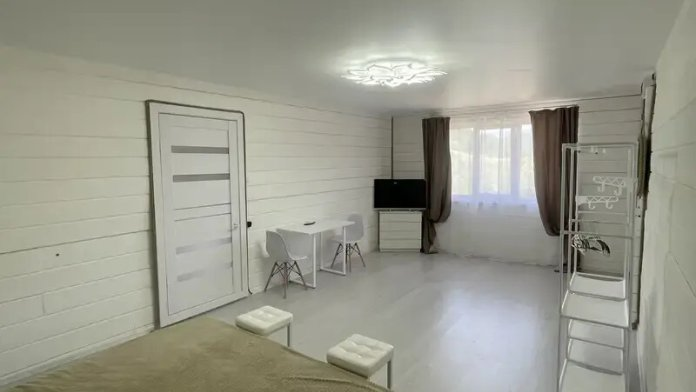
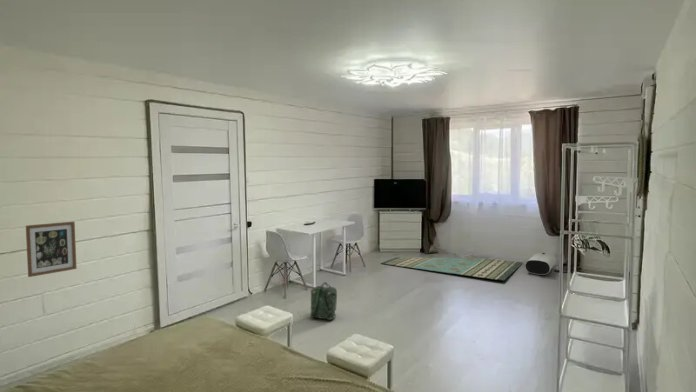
+ air purifier (540, 263)
+ backpack (321, 297)
+ rug (451, 263)
+ wall art (52, 248)
